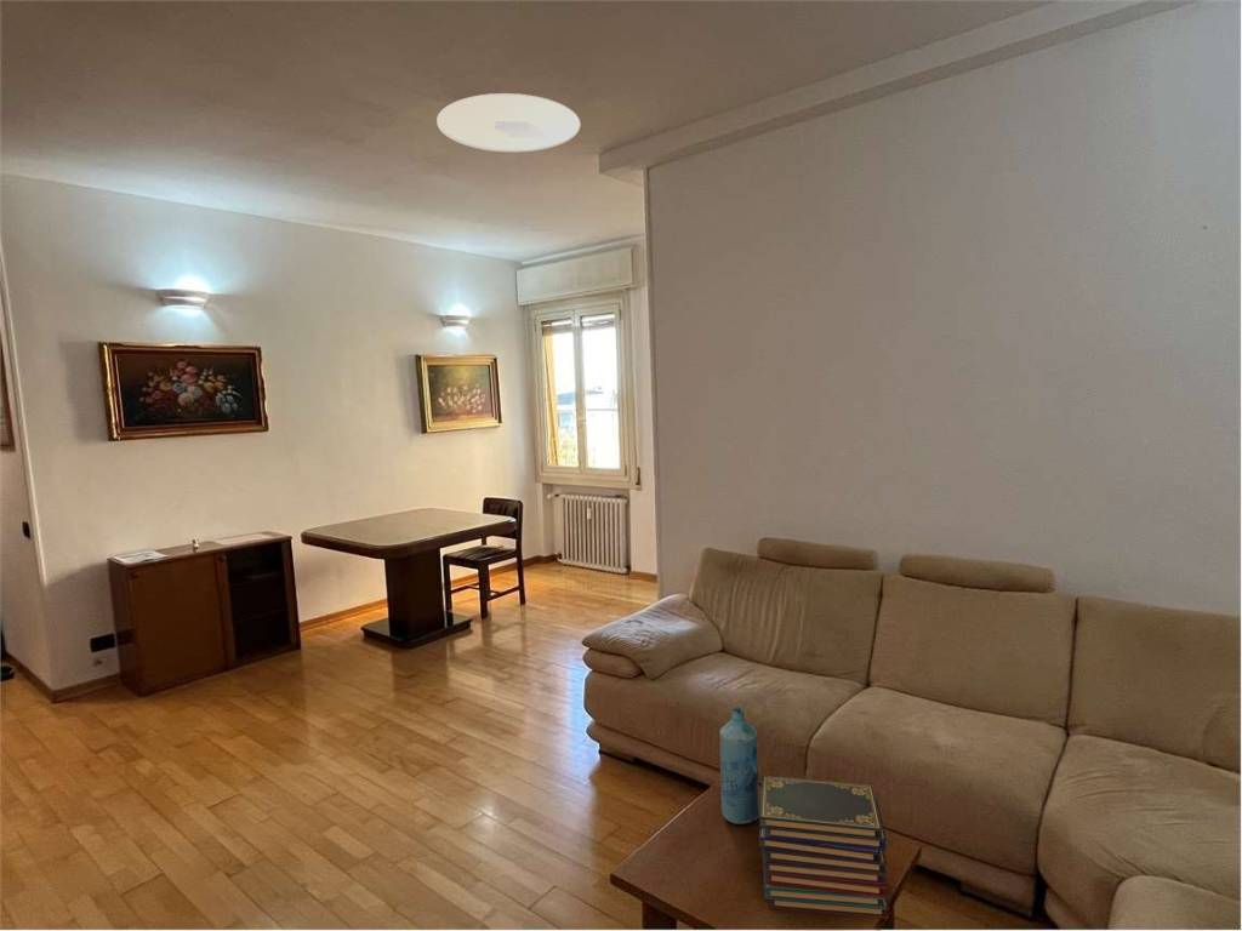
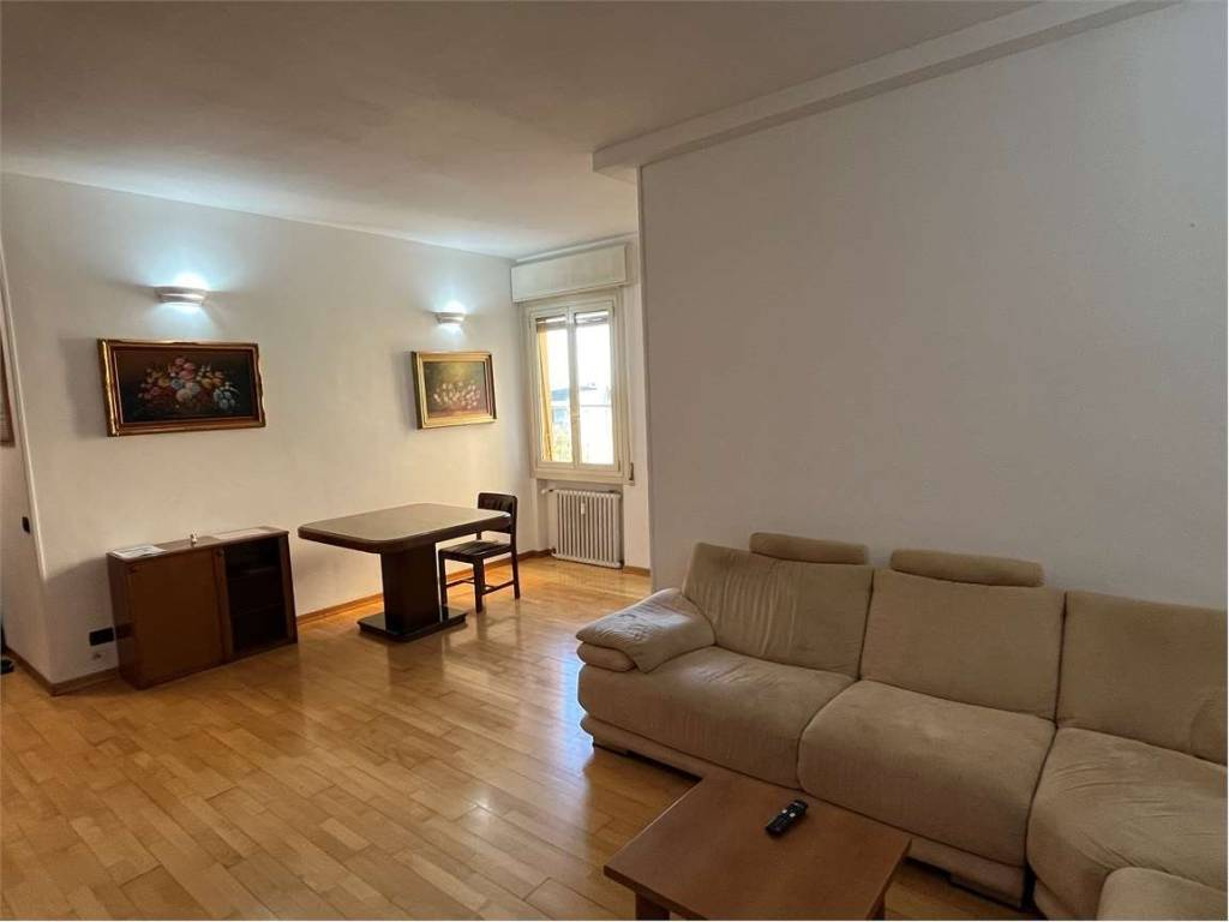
- bottle (739, 762)
- book stack (819, 844)
- ceiling light (508, 119)
